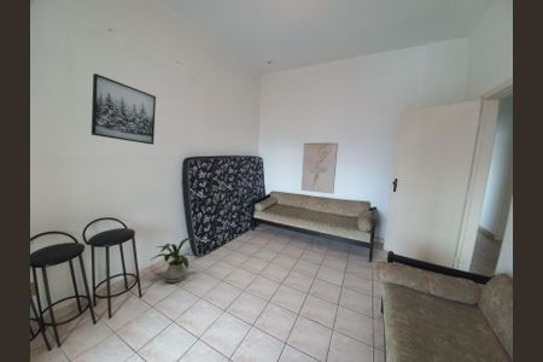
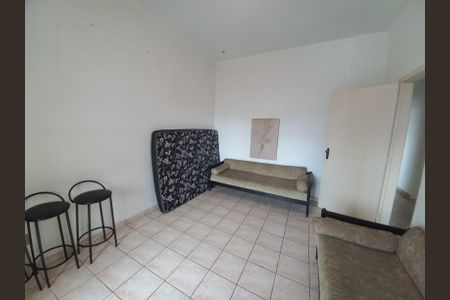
- house plant (174, 256)
- wall art (127, 113)
